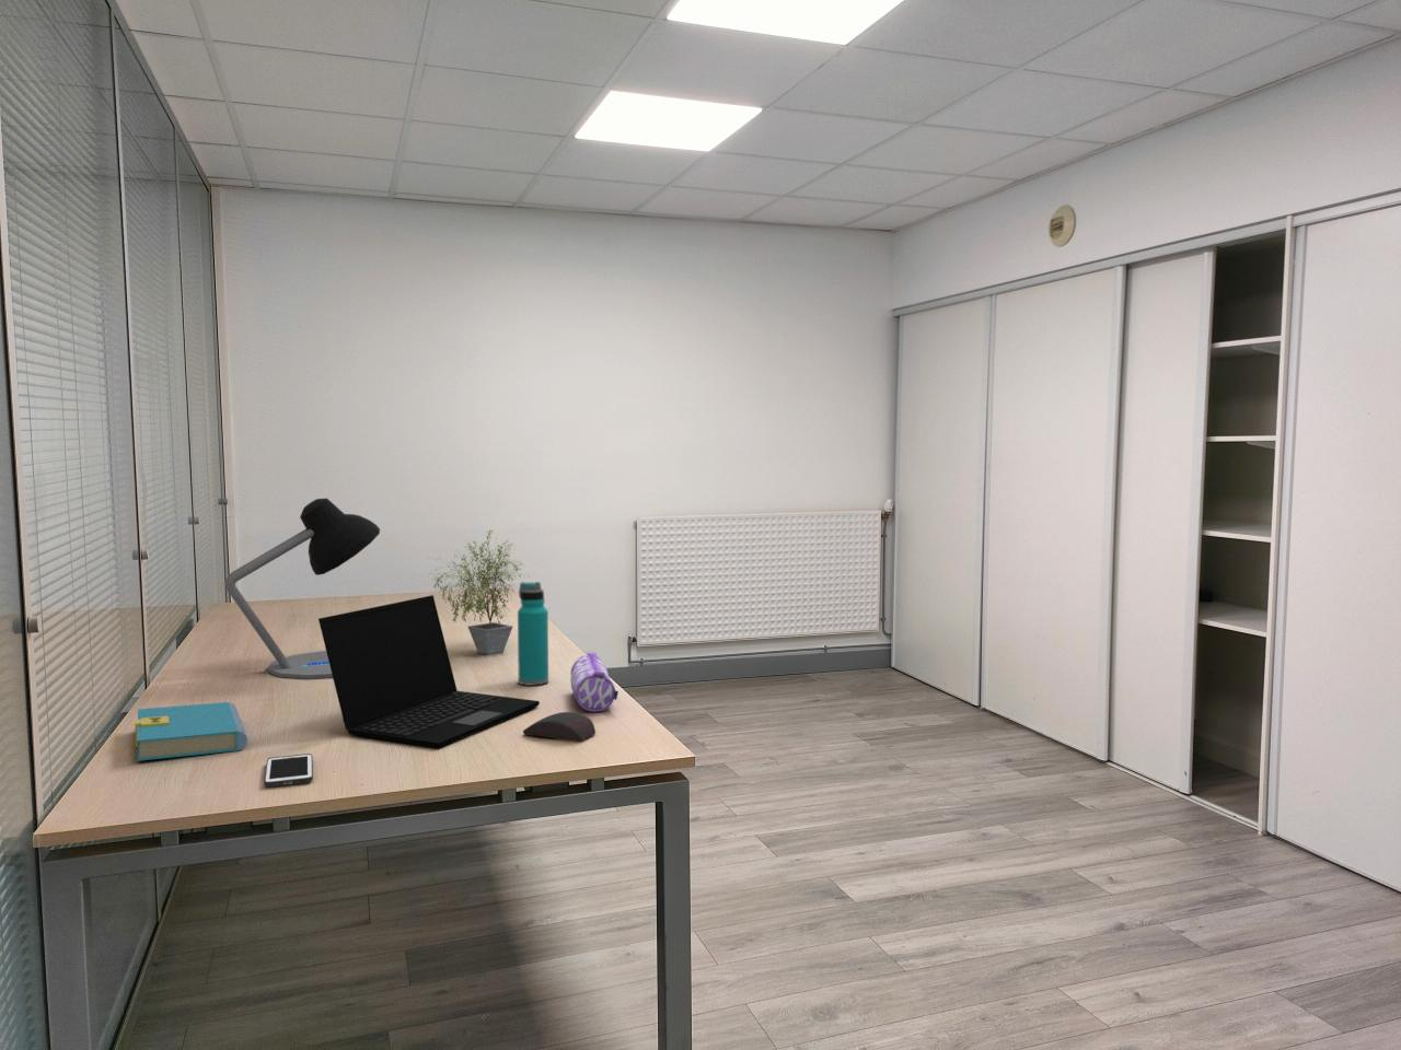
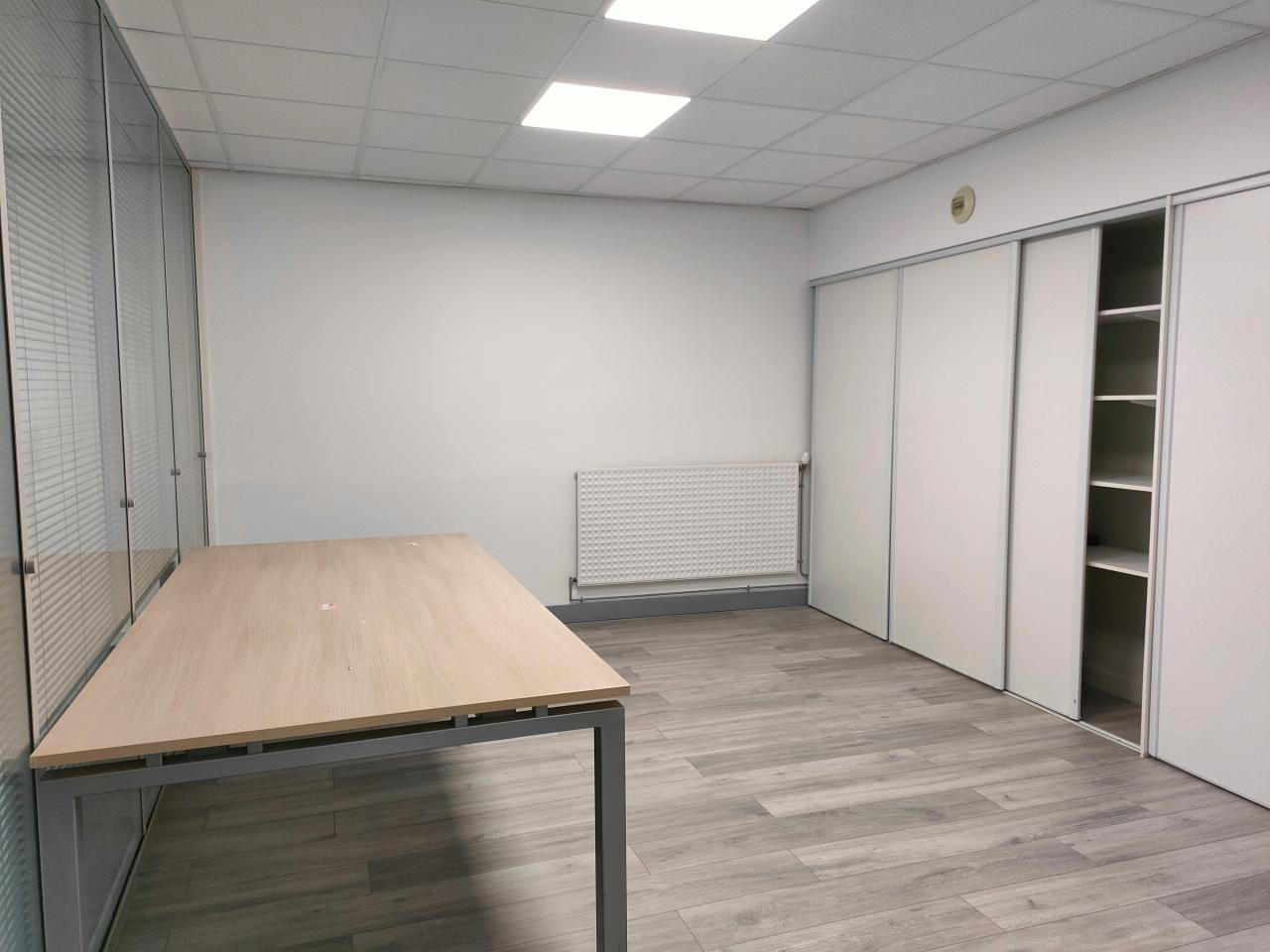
- water bottle (532, 632)
- potted plant (480, 591)
- book (190, 727)
- pencil case (591, 681)
- laptop (434, 664)
- desk lamp (317, 575)
- cell phone (289, 769)
- computer mouse (559, 724)
